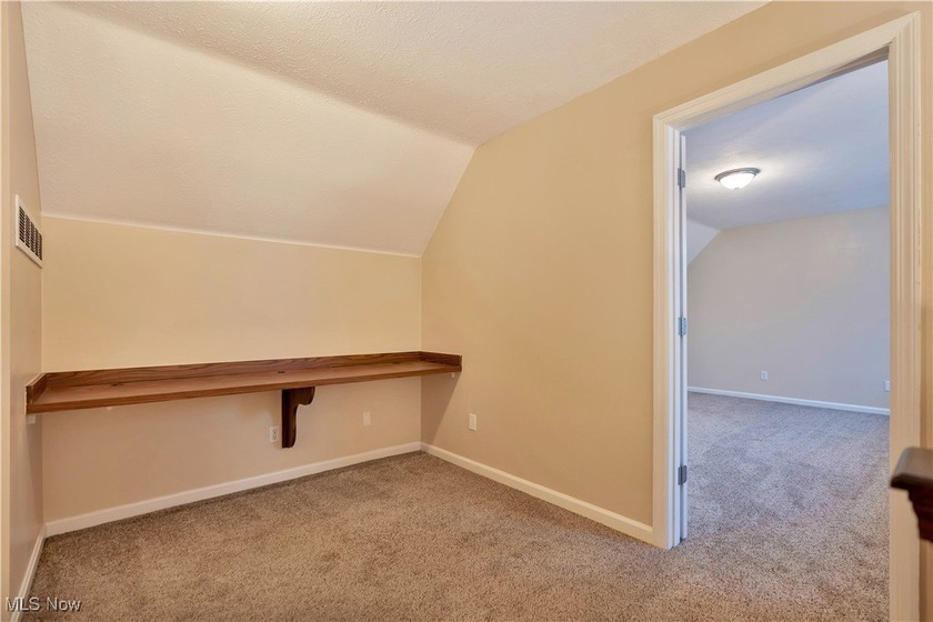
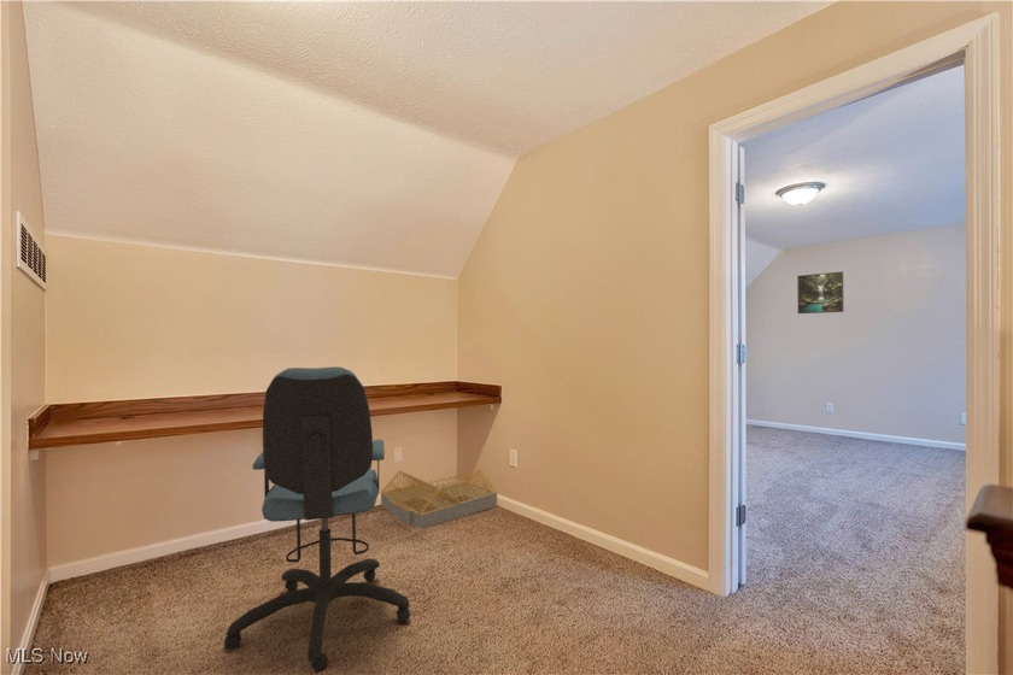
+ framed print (819, 293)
+ architectural model (437, 491)
+ office chair (322, 493)
